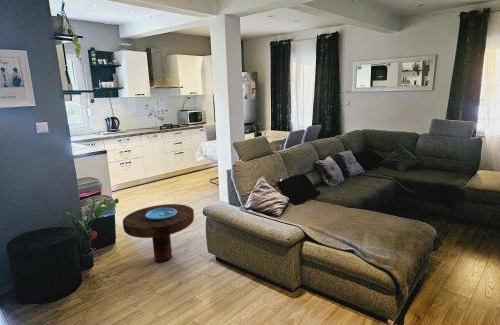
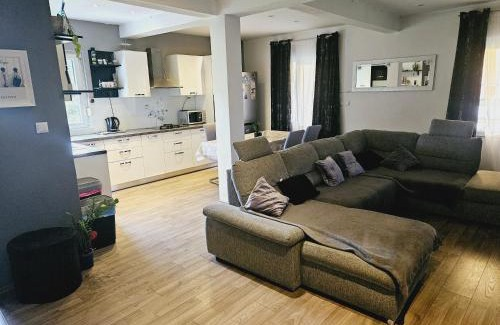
- side table (161, 235)
